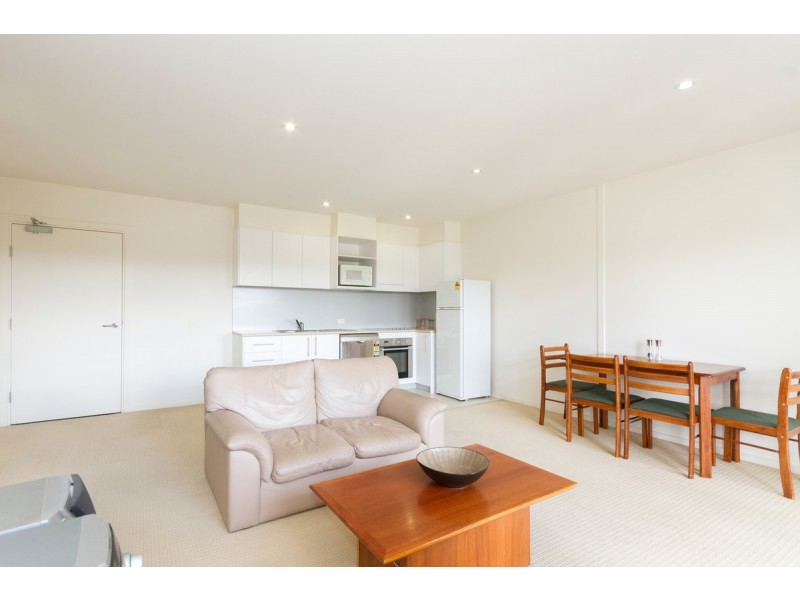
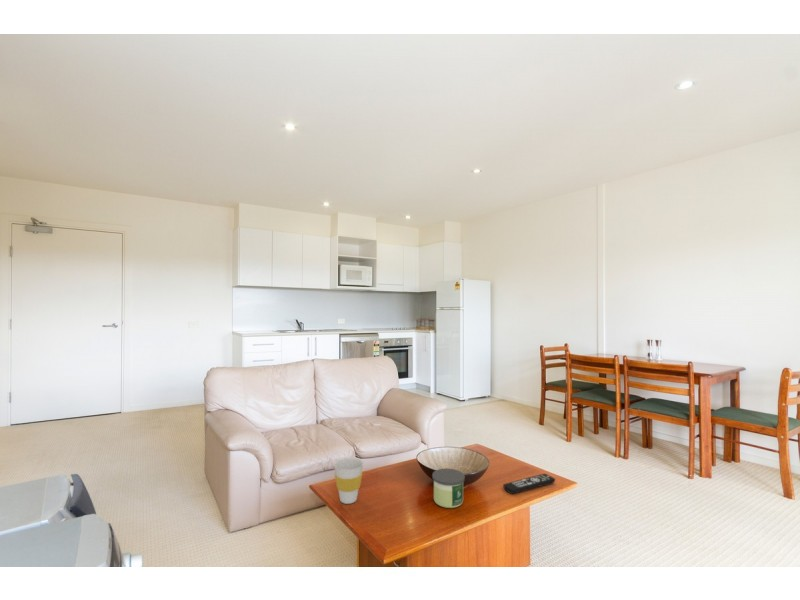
+ cup (348, 481)
+ remote control (529, 483)
+ candle (448, 488)
